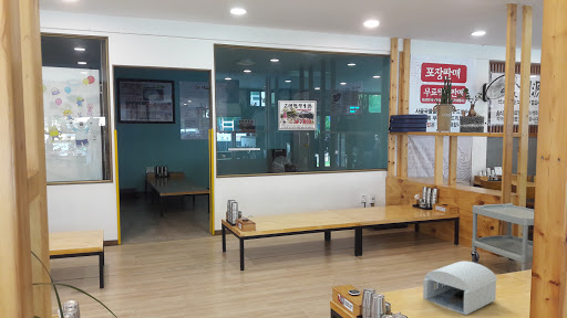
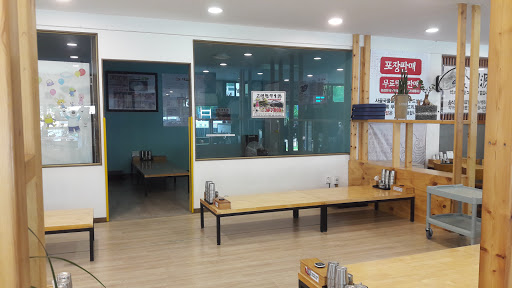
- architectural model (458, 284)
